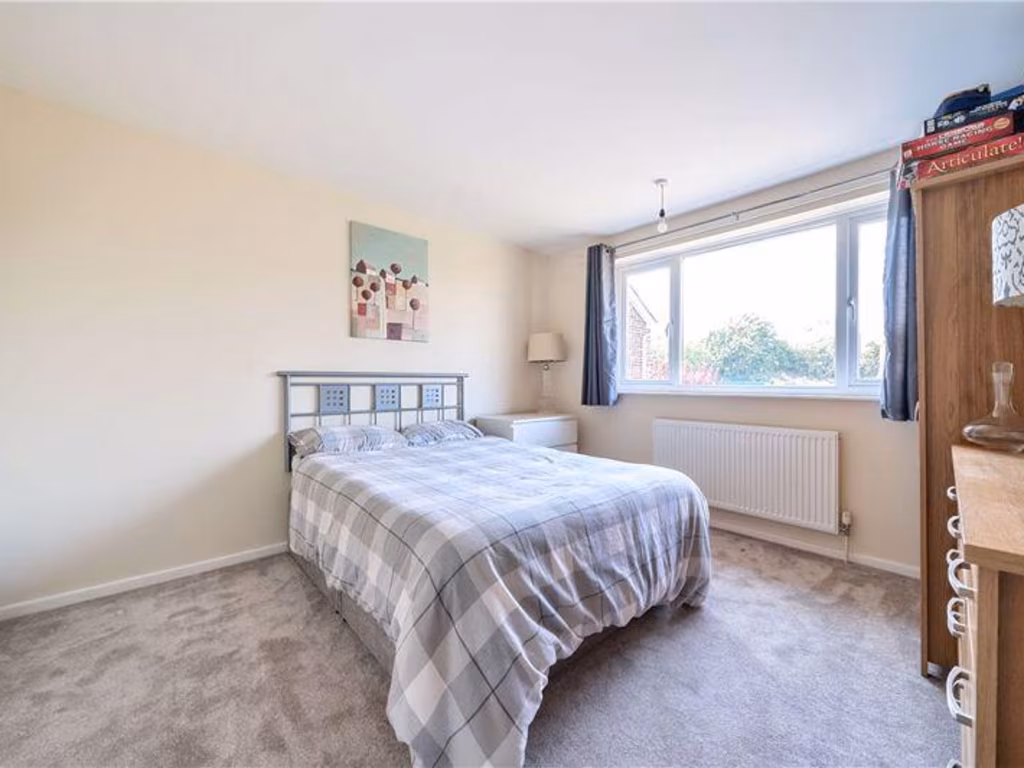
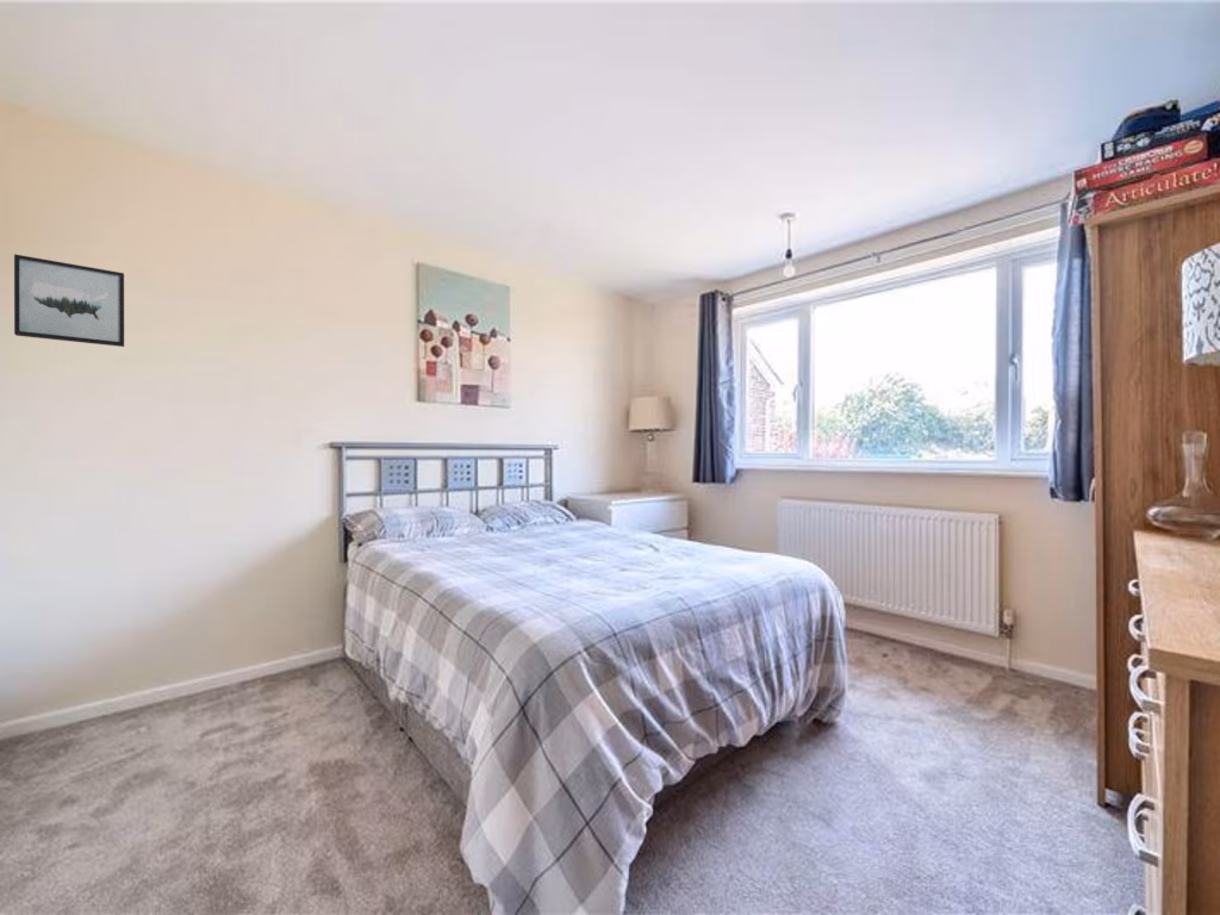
+ wall art (71, 303)
